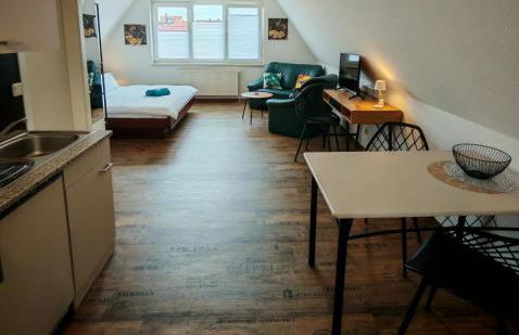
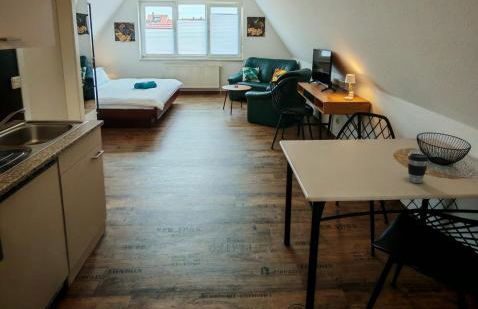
+ coffee cup (417, 168)
